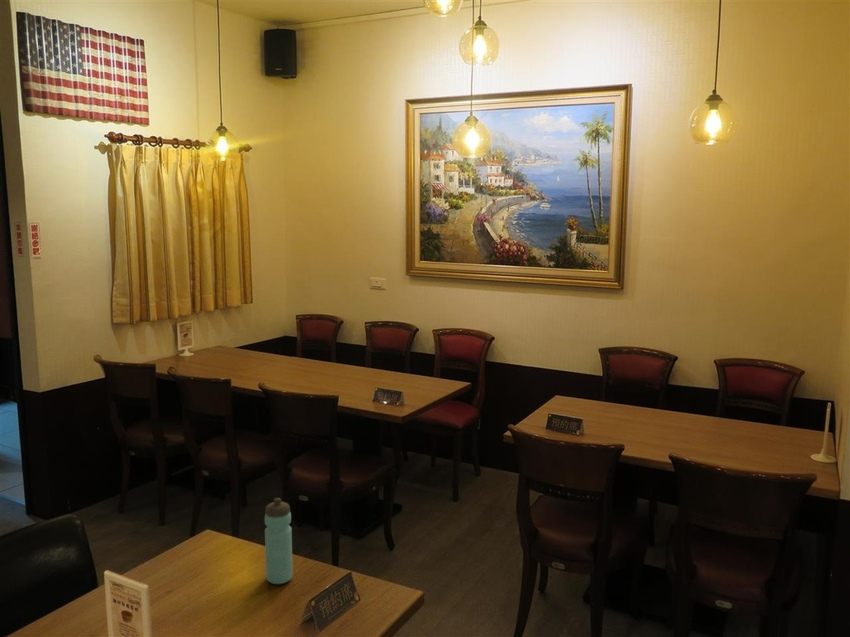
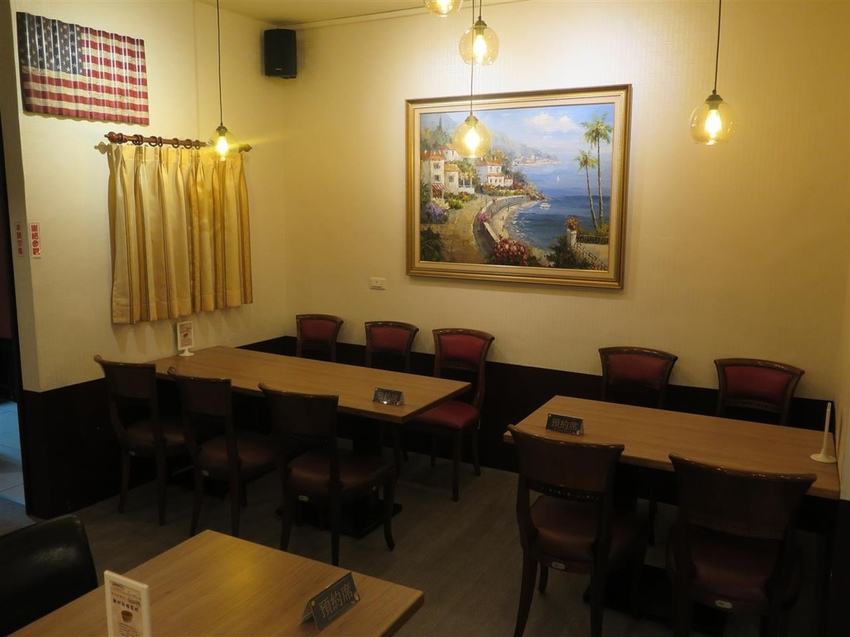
- water bottle (278, 539)
